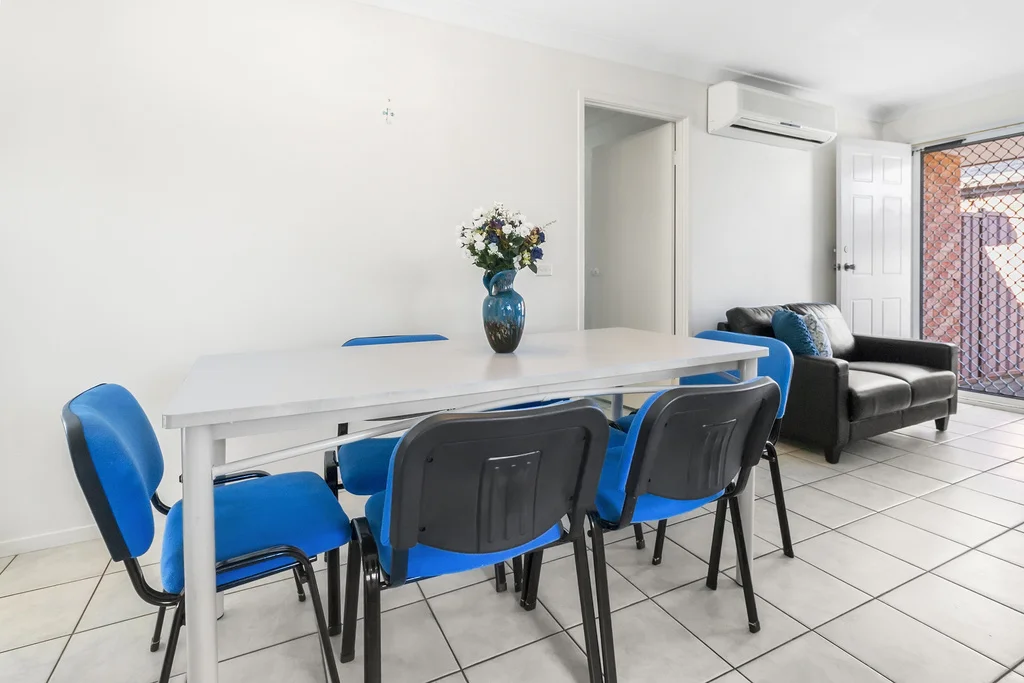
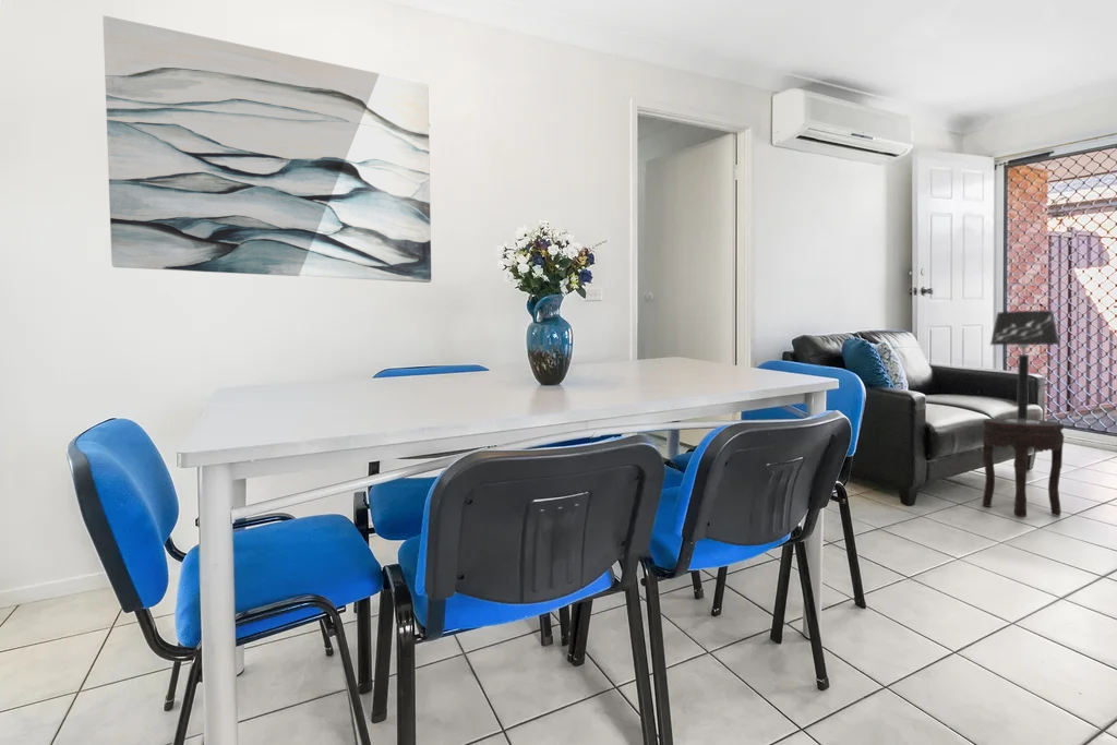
+ table lamp (1023, 367)
+ wall art (287, 166)
+ side table (1021, 466)
